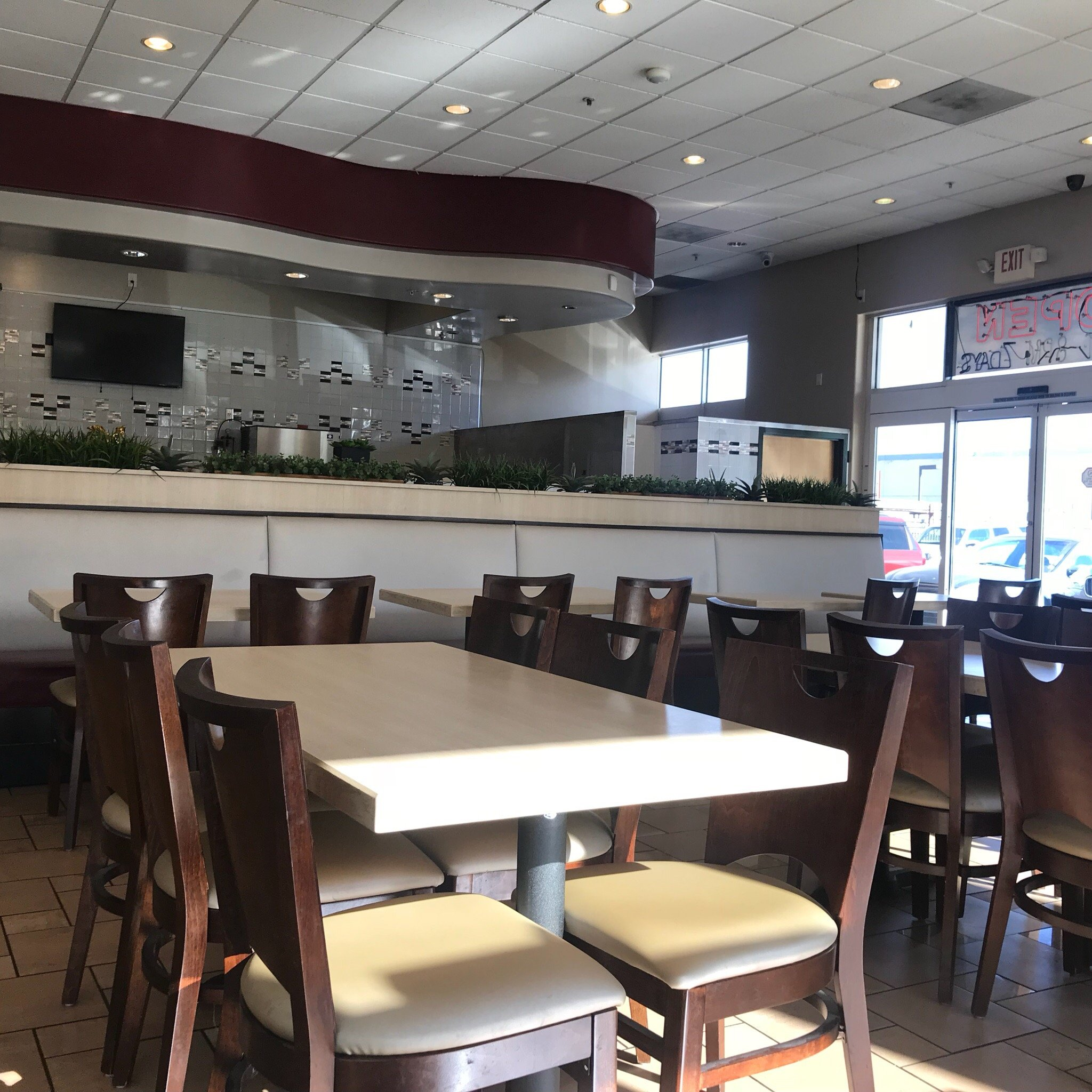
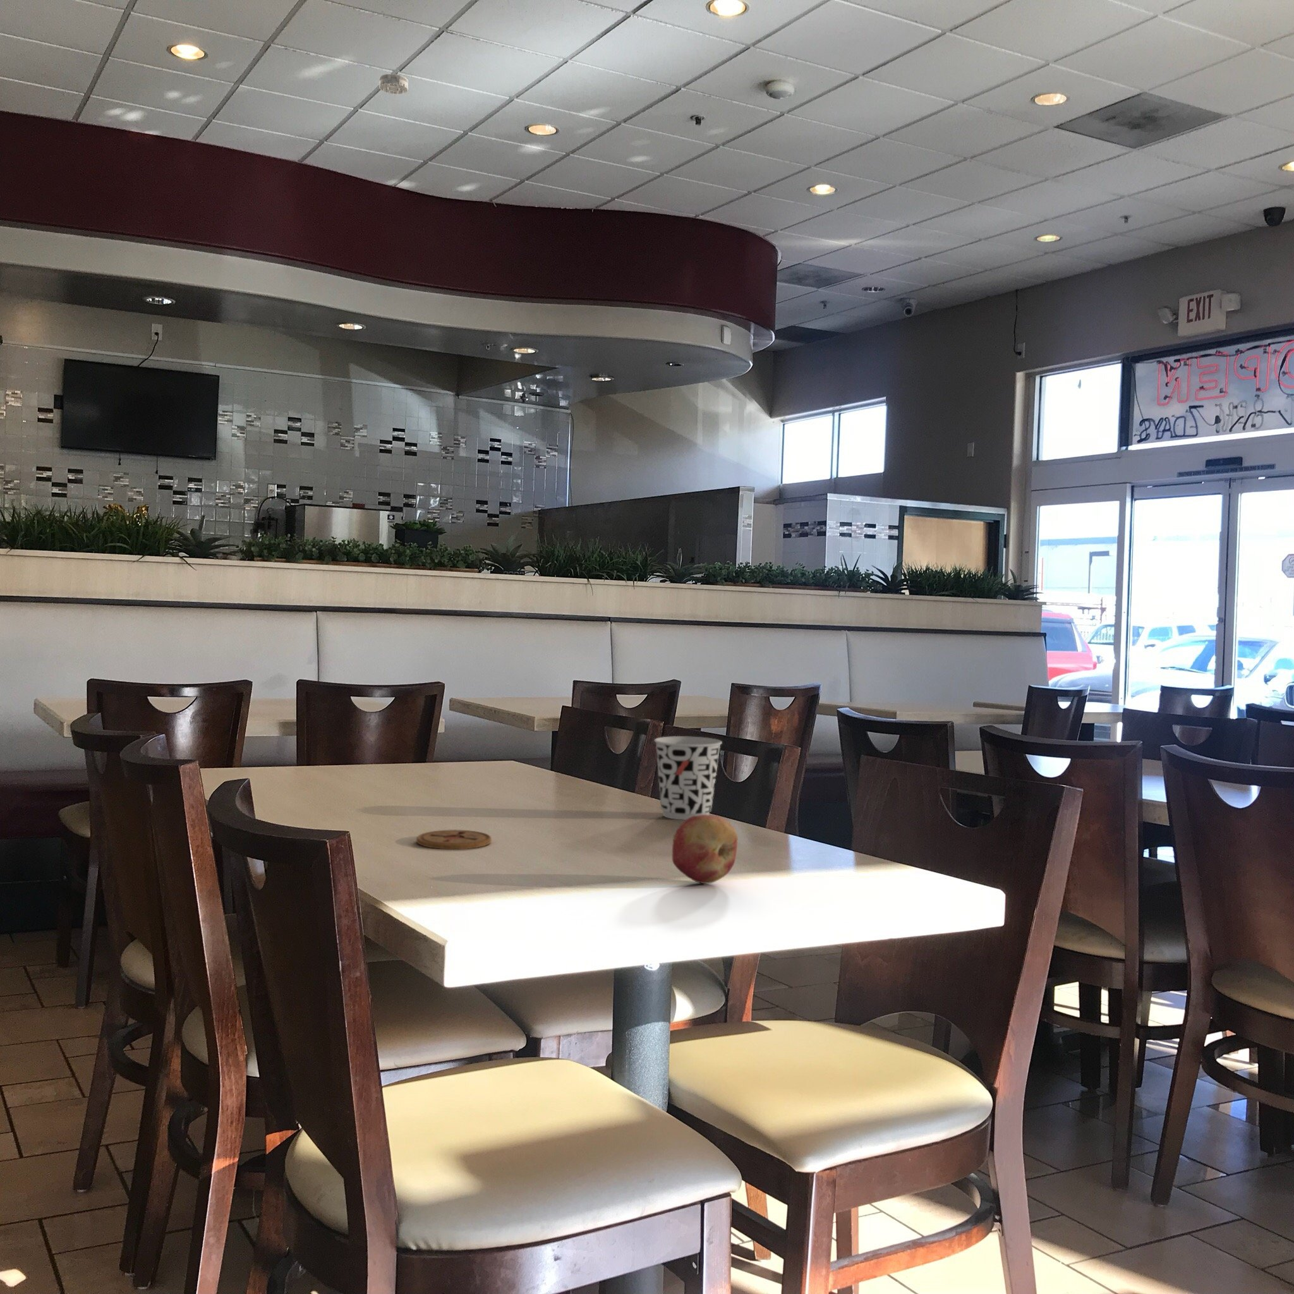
+ fruit (704, 848)
+ coaster (454, 839)
+ smoke detector (393, 83)
+ cup (687, 777)
